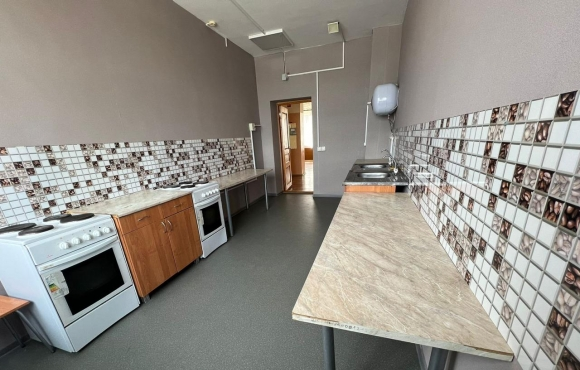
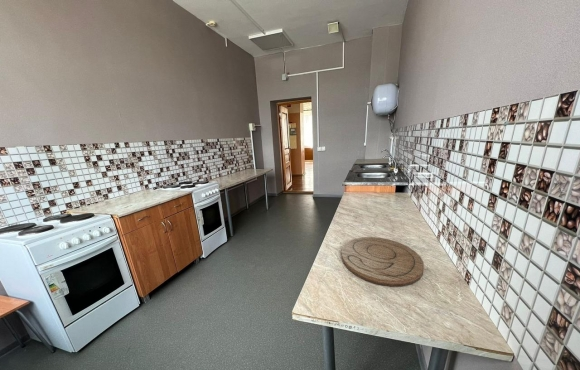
+ cutting board (379, 257)
